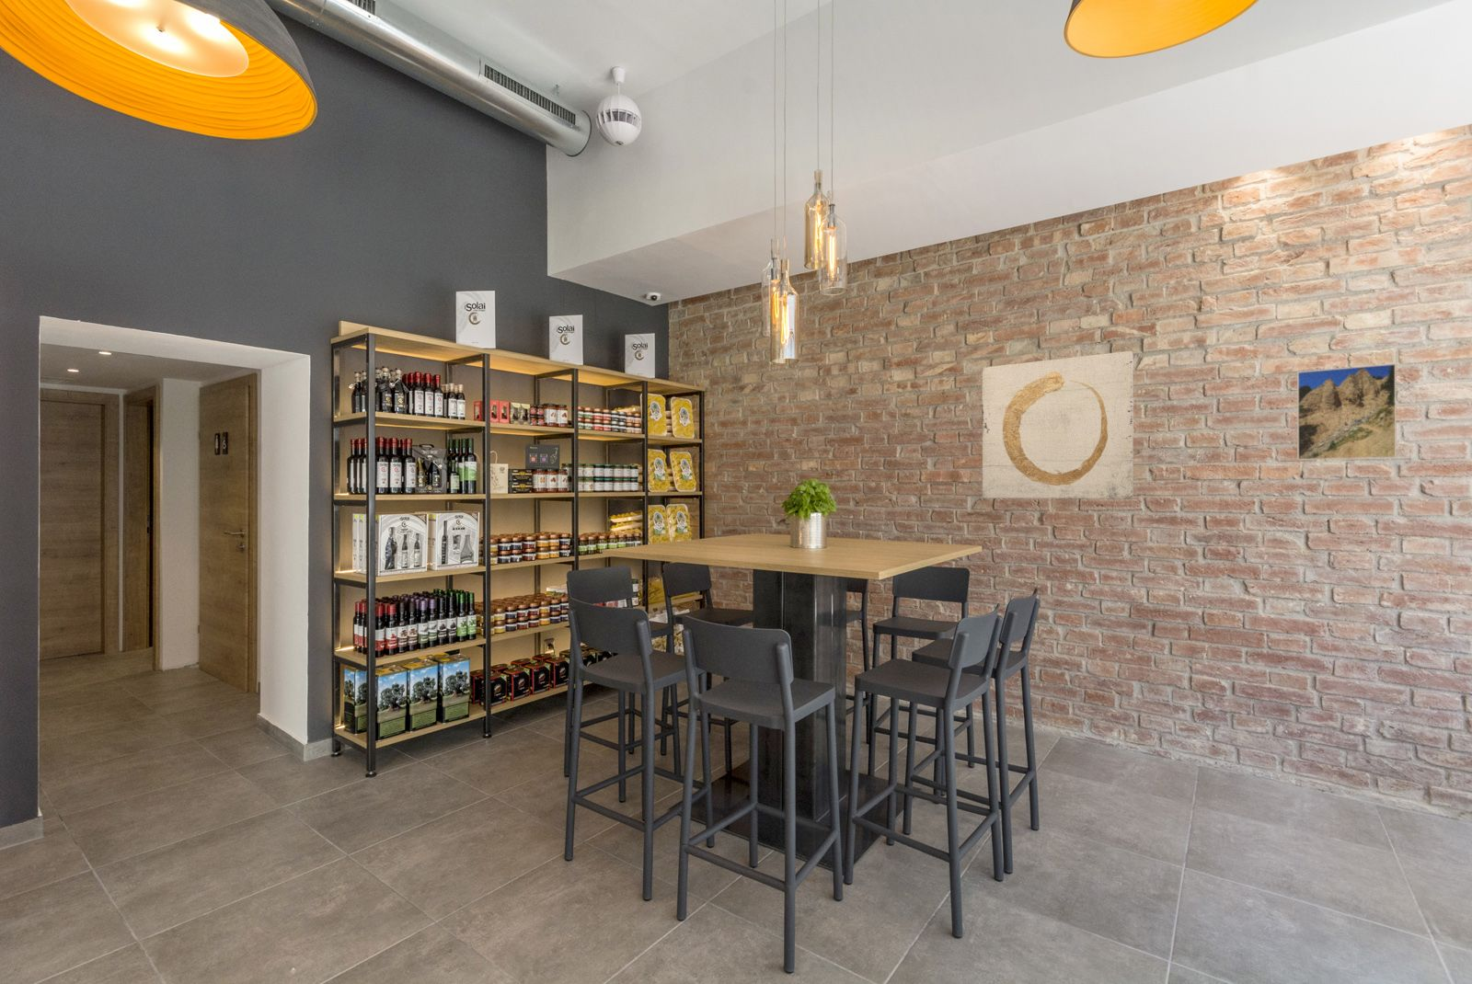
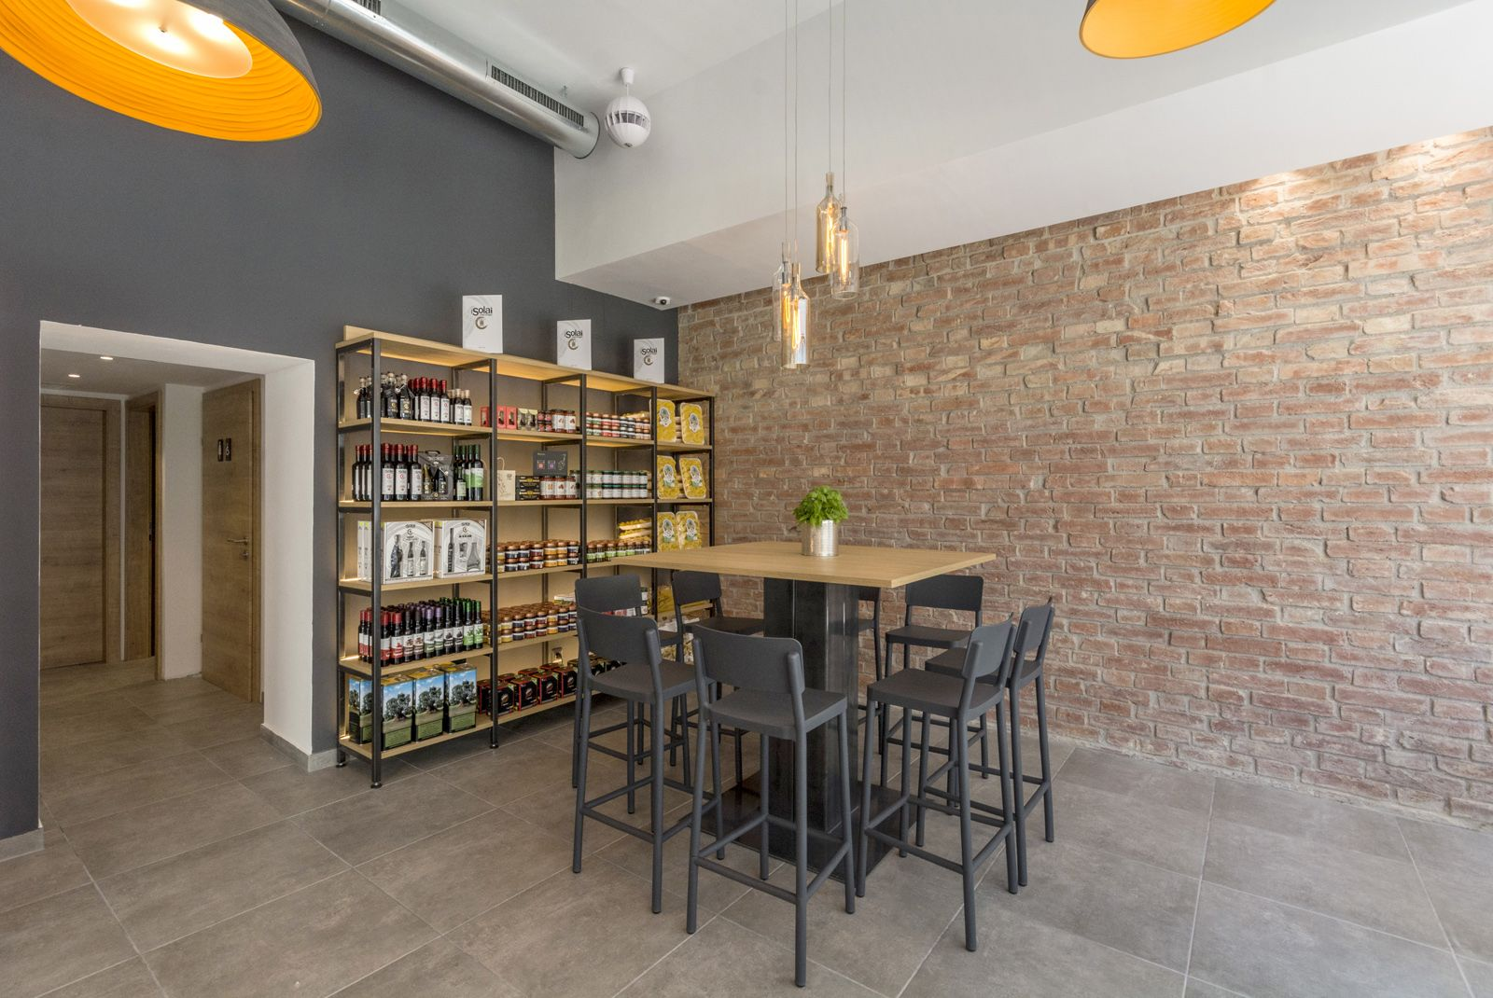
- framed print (1345, 413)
- wall art (1052, 428)
